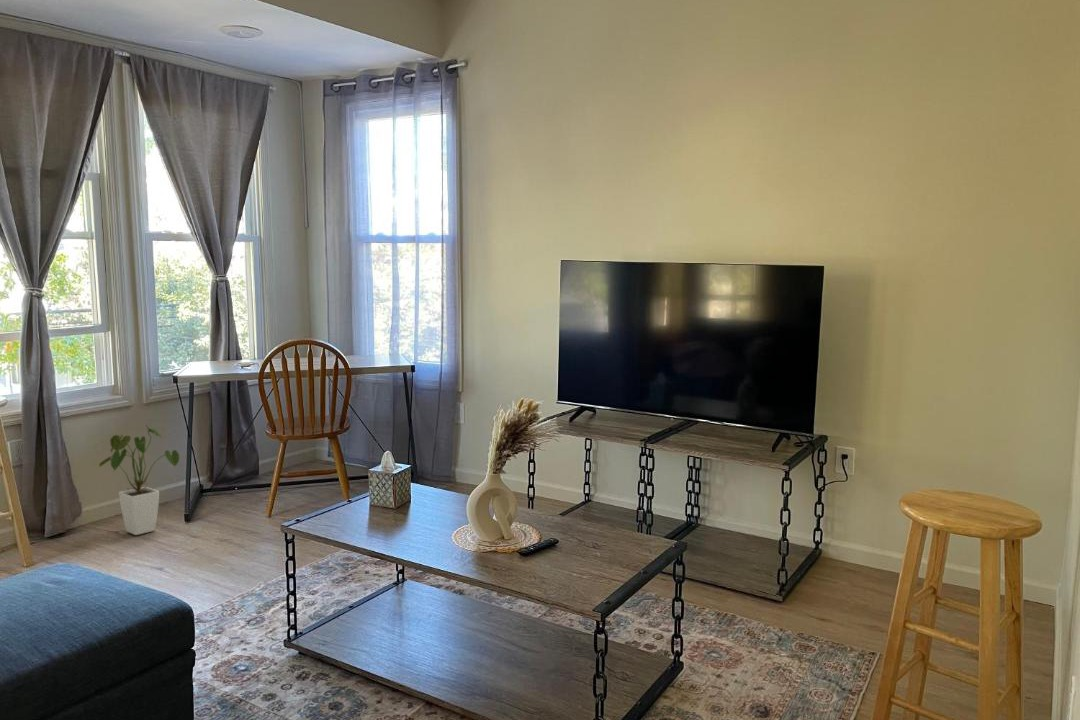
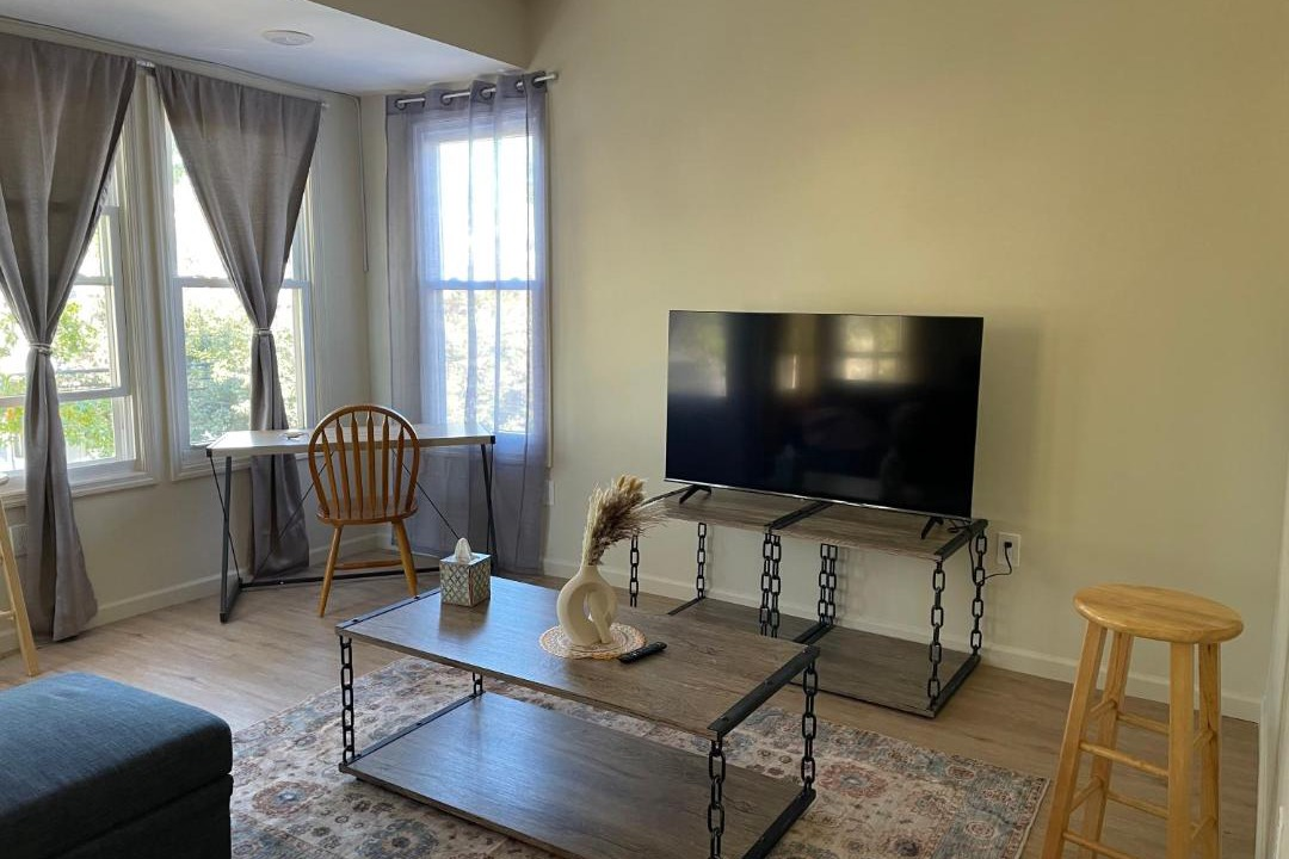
- house plant (146, 479)
